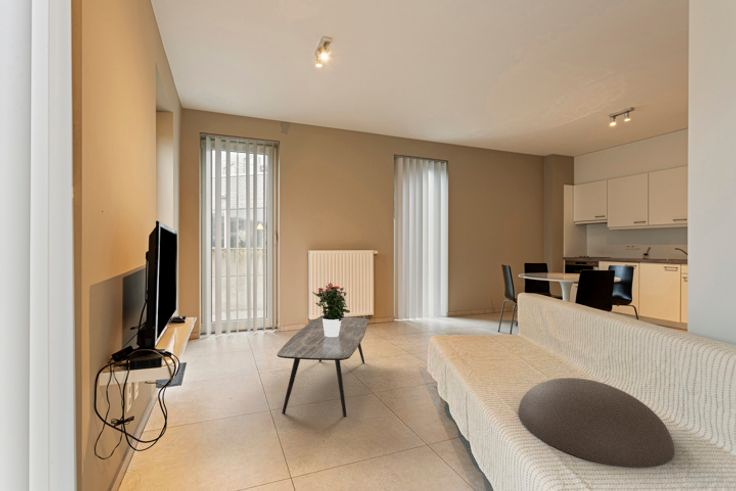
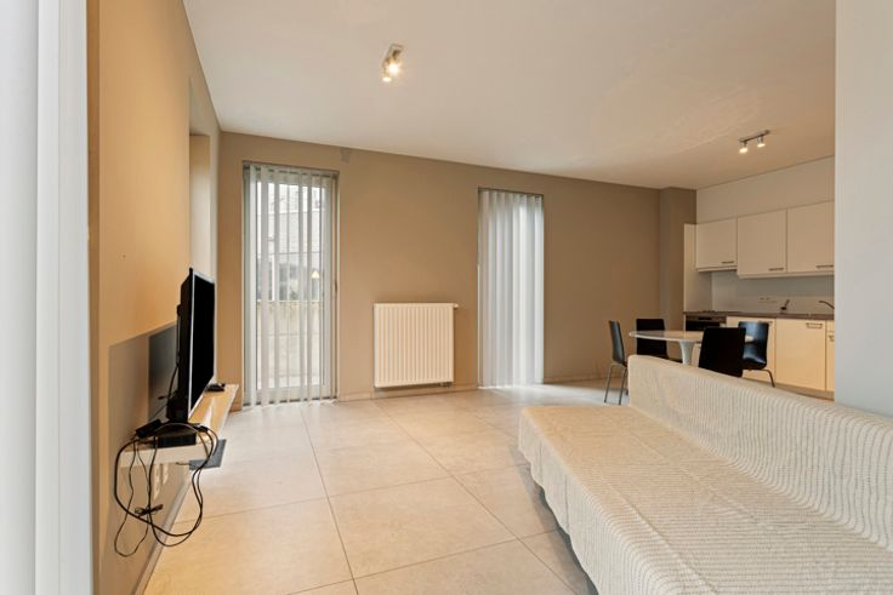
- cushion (588, 405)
- coffee table (330, 358)
- potted flower (331, 309)
